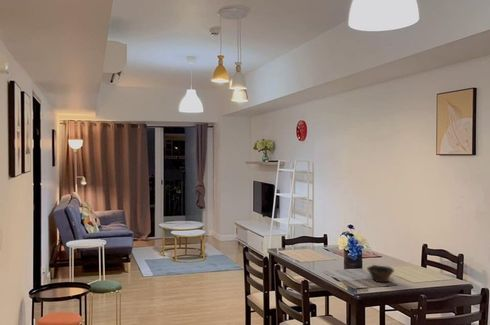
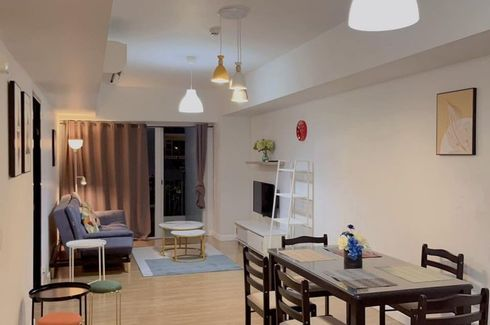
- bowl (380, 274)
